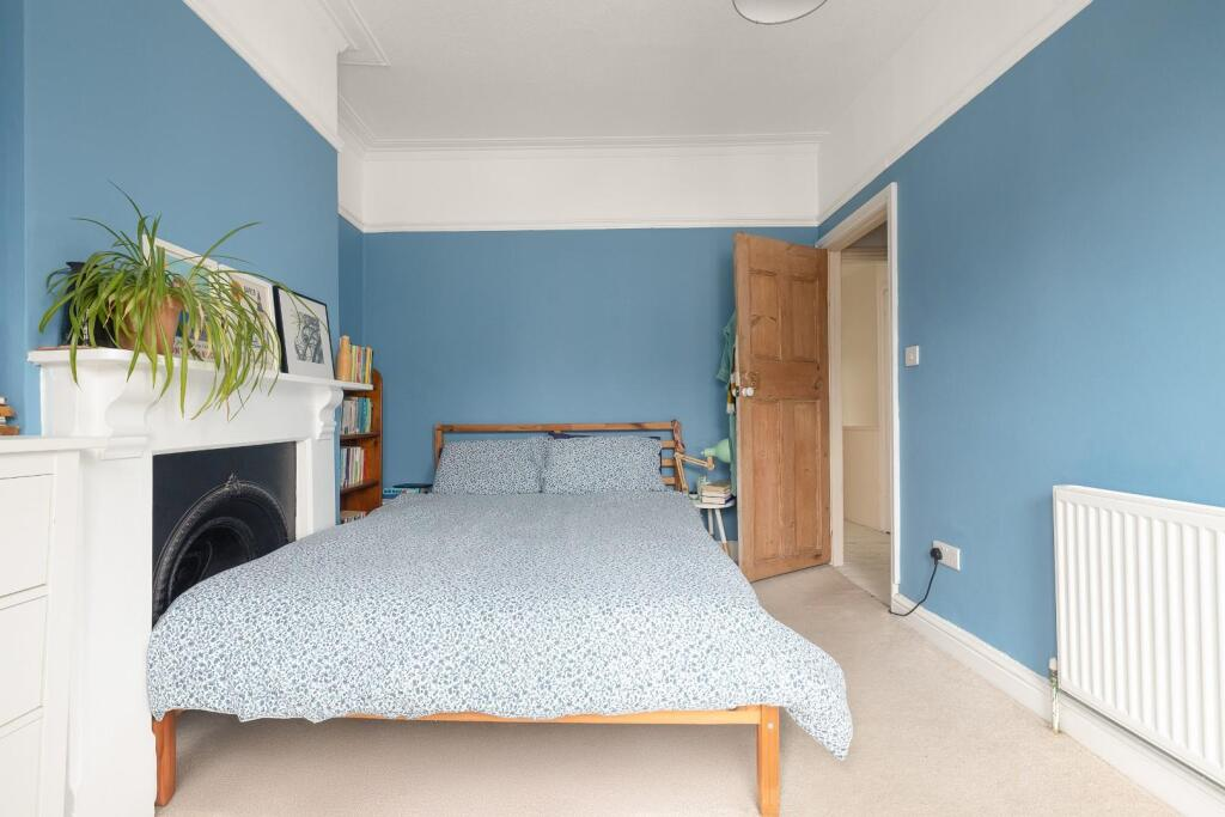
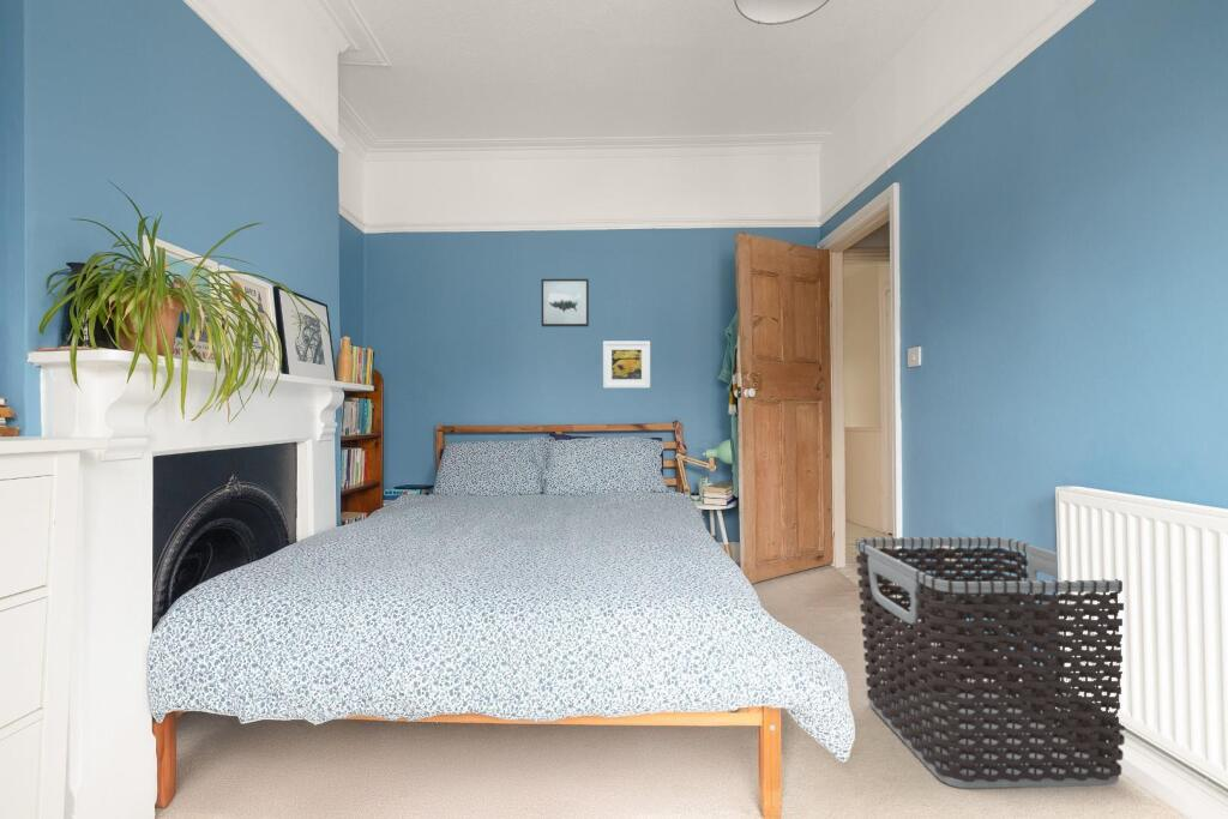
+ clothes hamper (977, 645)
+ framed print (626, 365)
+ wall art (565, 302)
